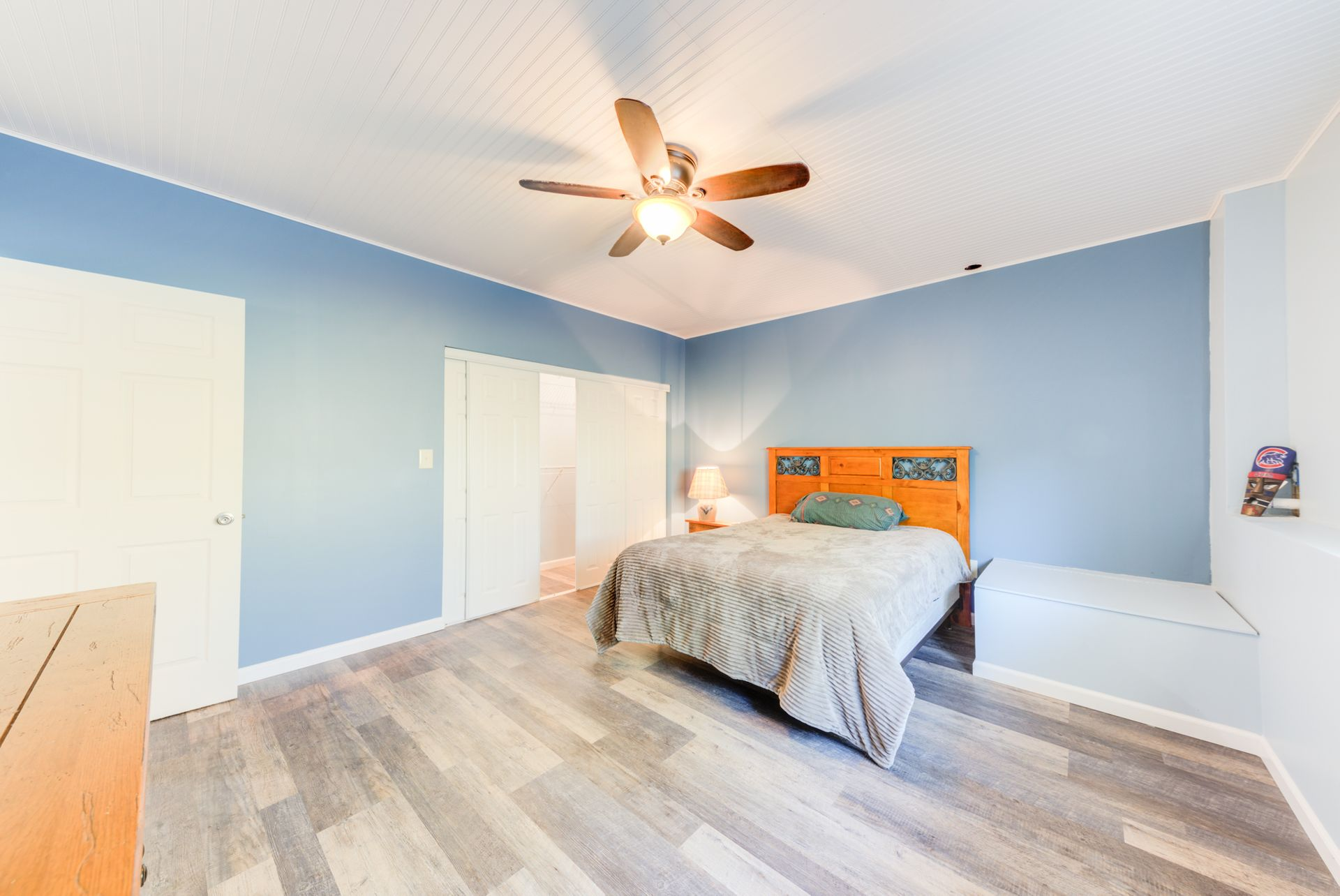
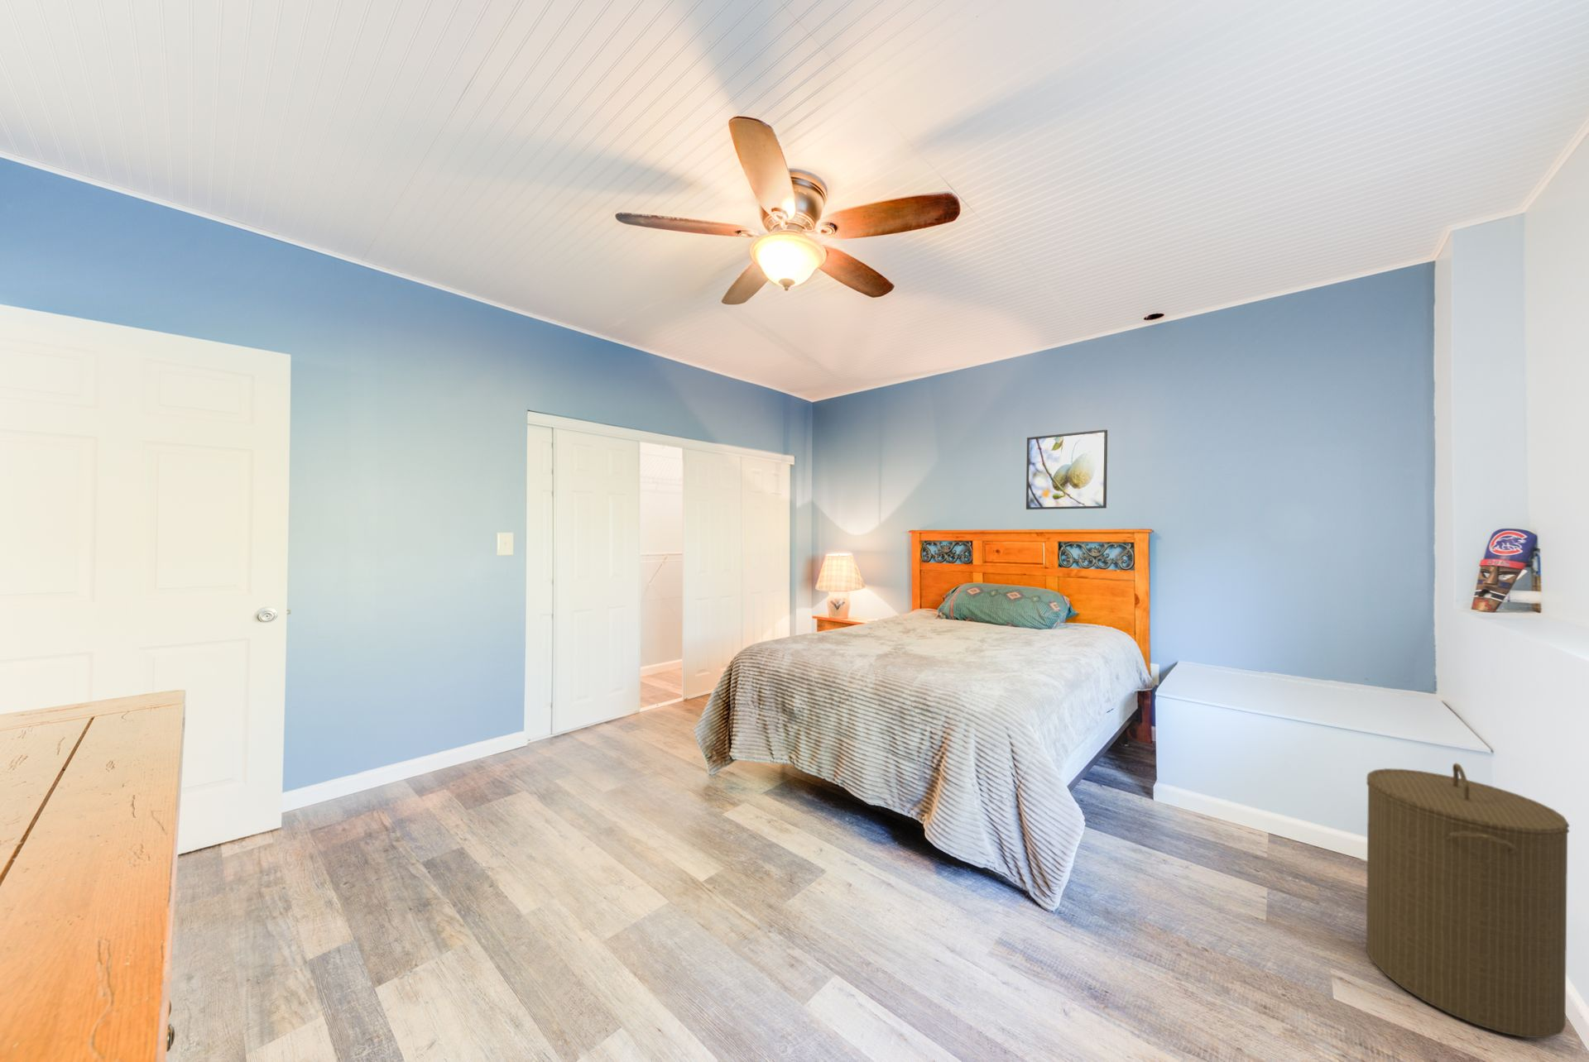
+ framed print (1065, 471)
+ laundry hamper (1457, 875)
